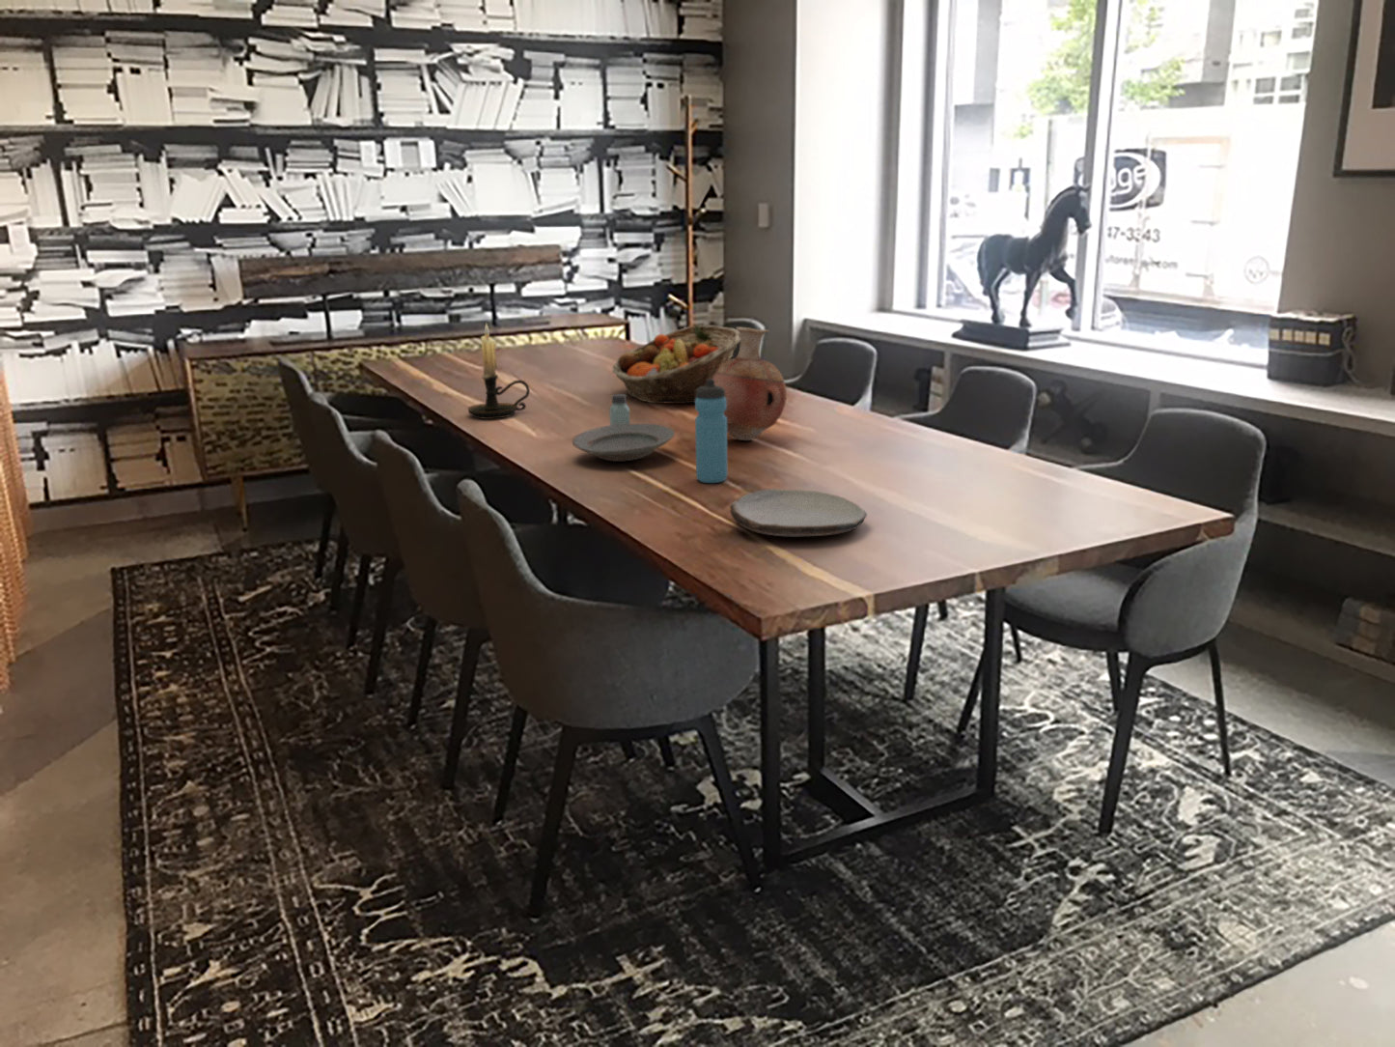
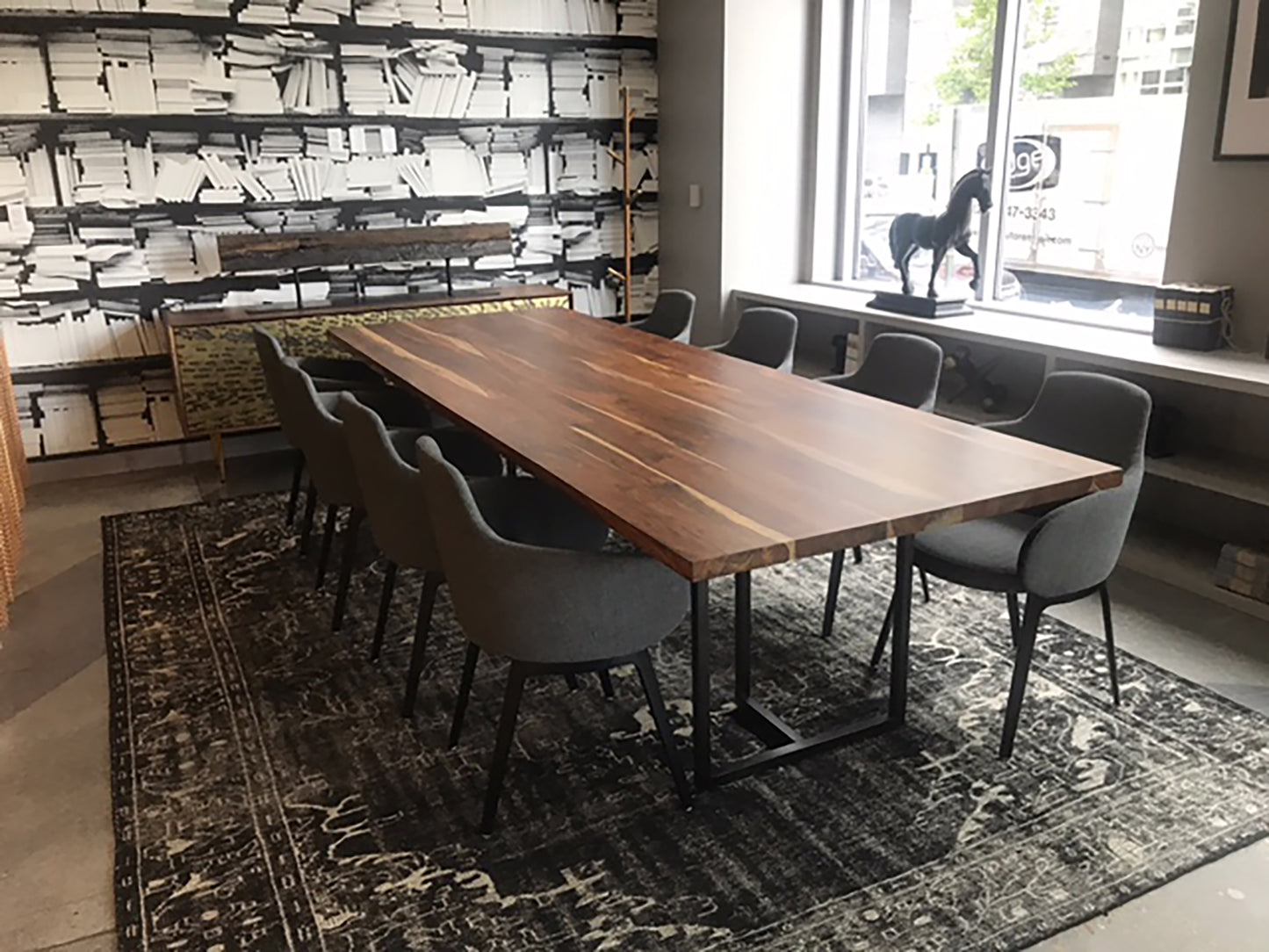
- fruit basket (677, 362)
- saltshaker (619, 412)
- plate (623, 444)
- candle holder (496, 368)
- water bottle (710, 430)
- plate (797, 514)
- vase (748, 385)
